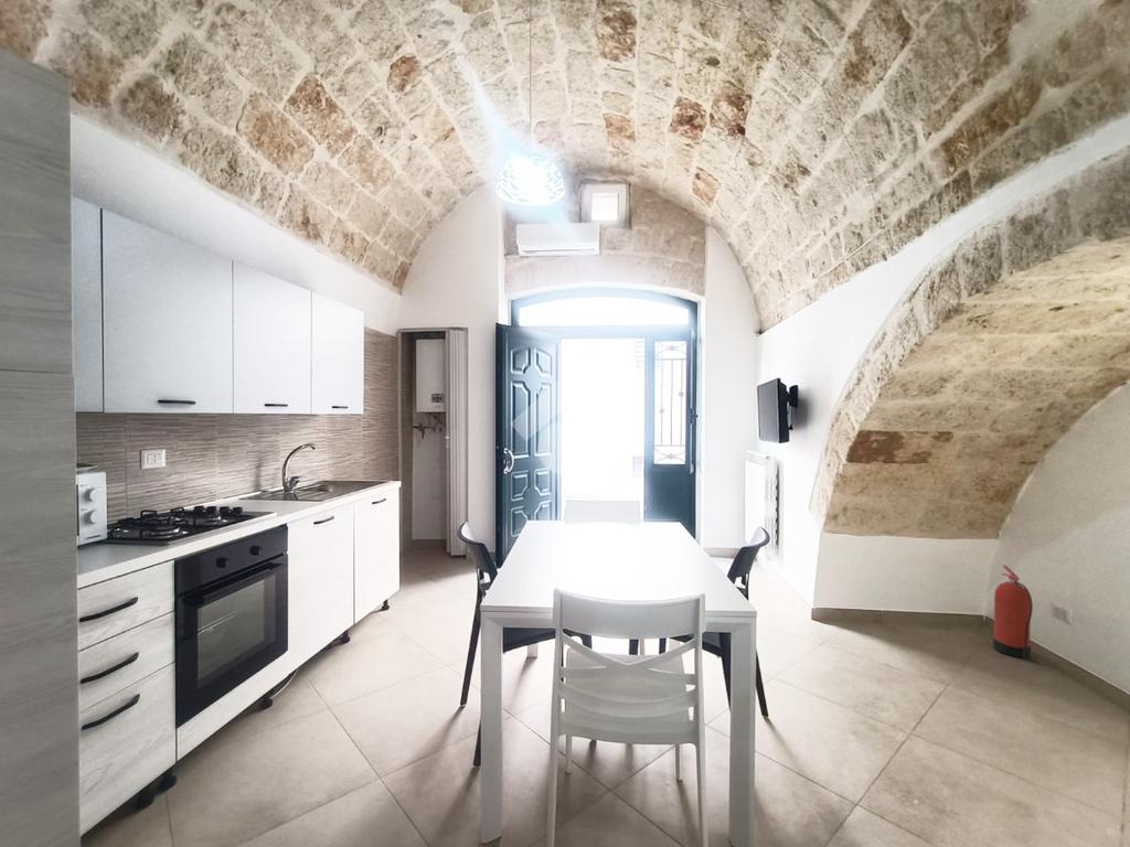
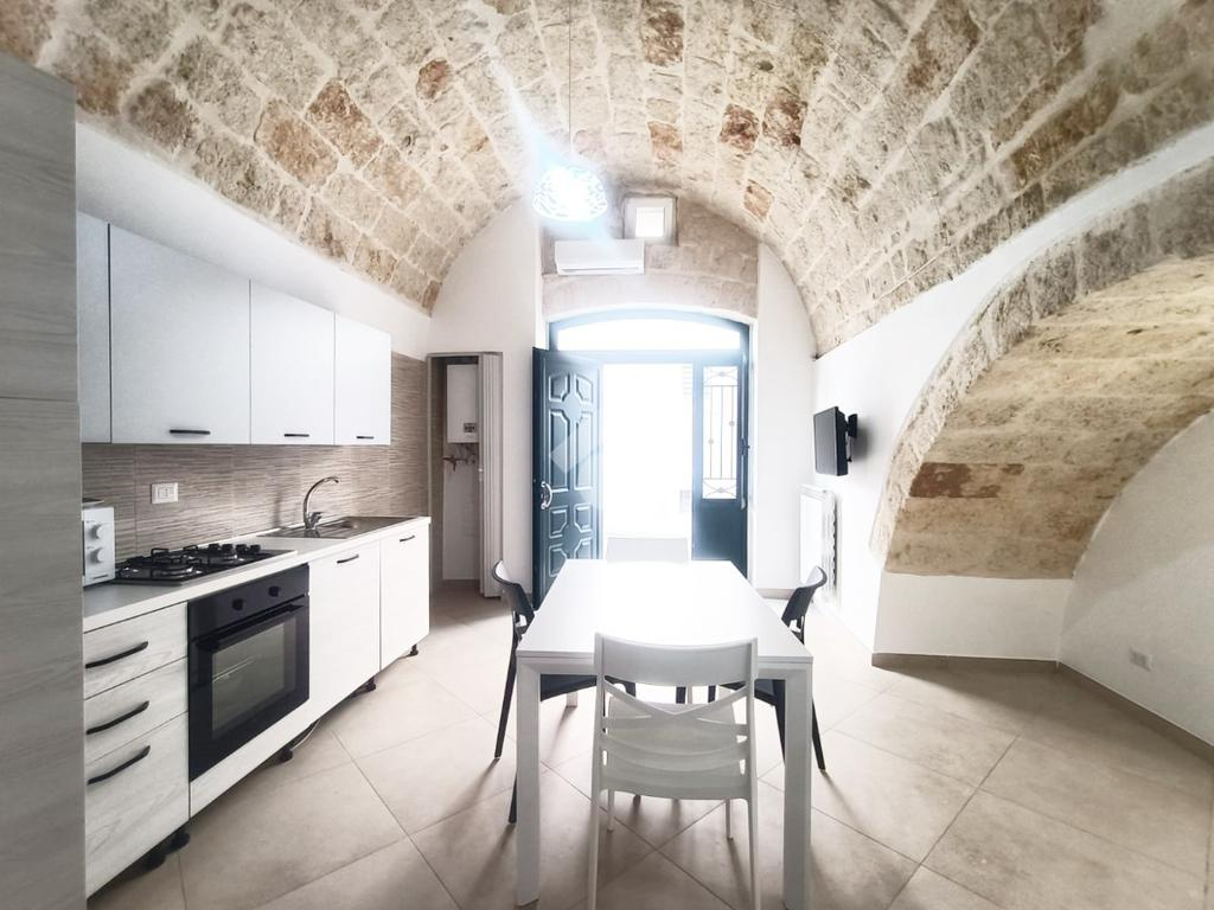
- fire extinguisher (1015, 612)
